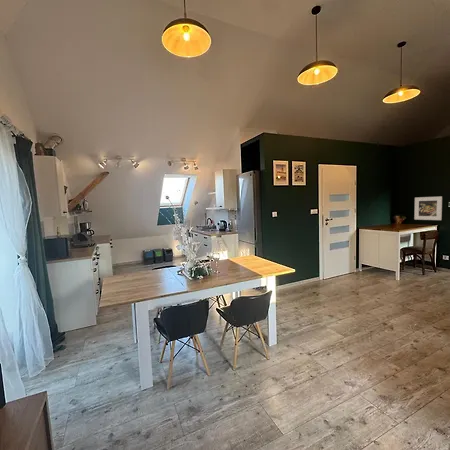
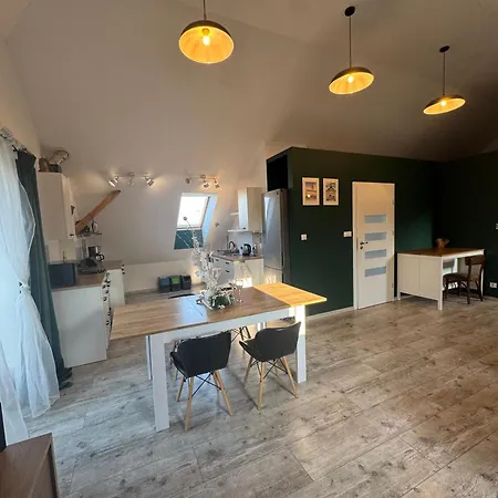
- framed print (427, 208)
